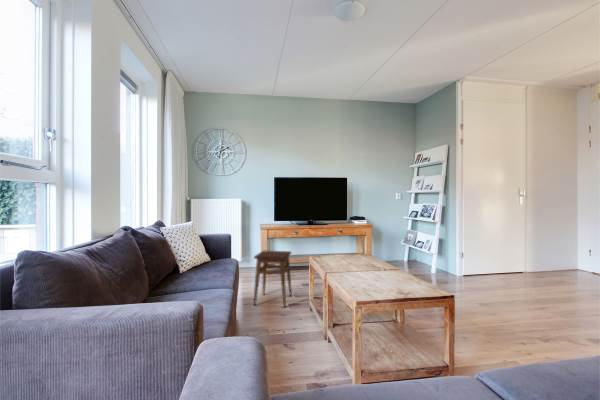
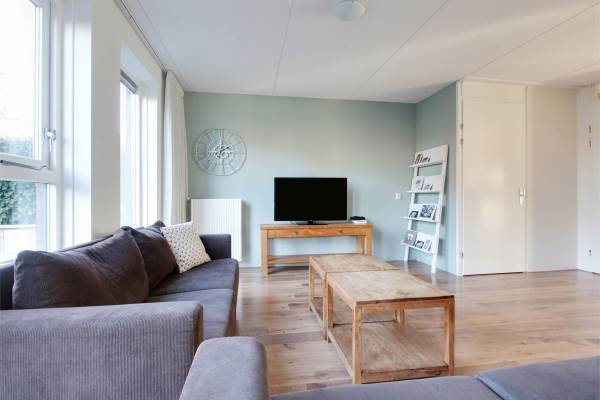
- stool (273, 273)
